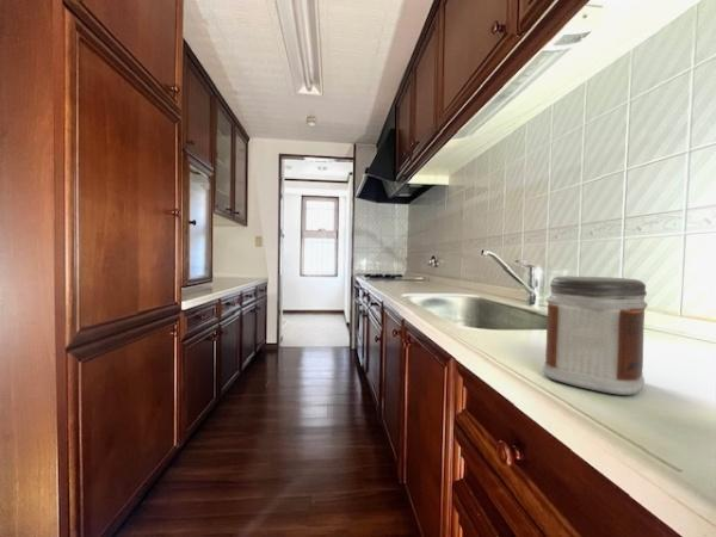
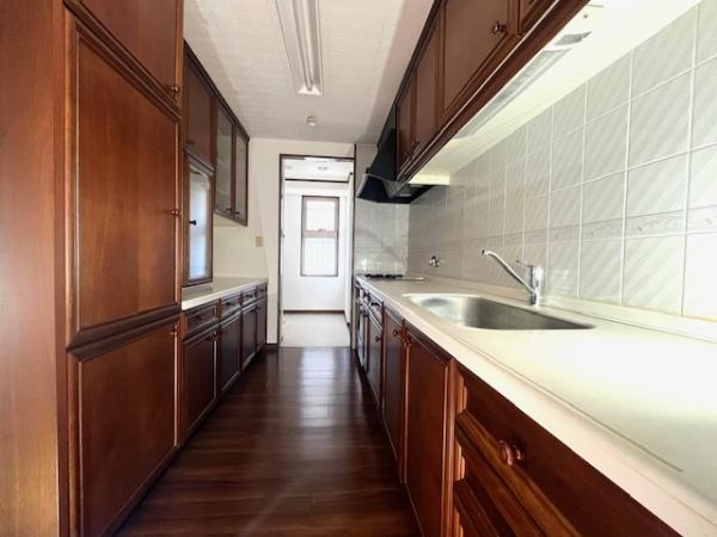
- jar (592, 328)
